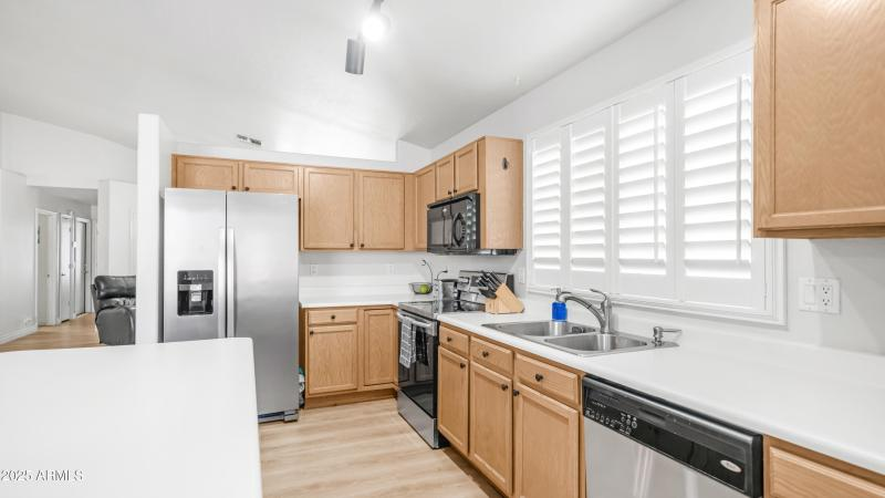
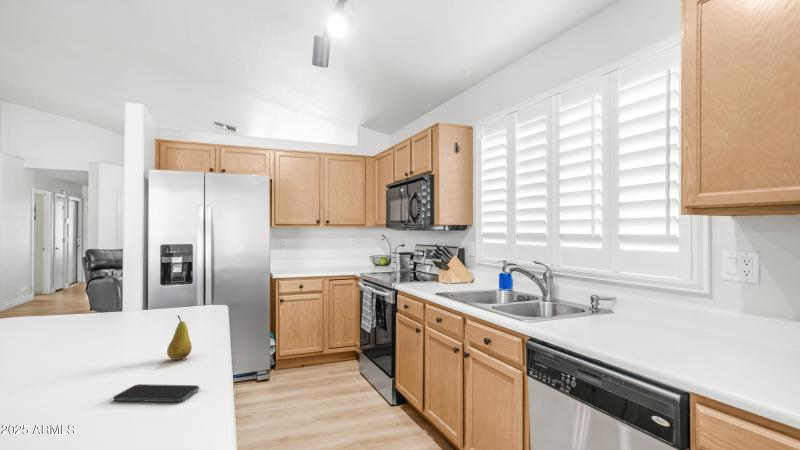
+ fruit (179, 336)
+ smartphone (157, 392)
